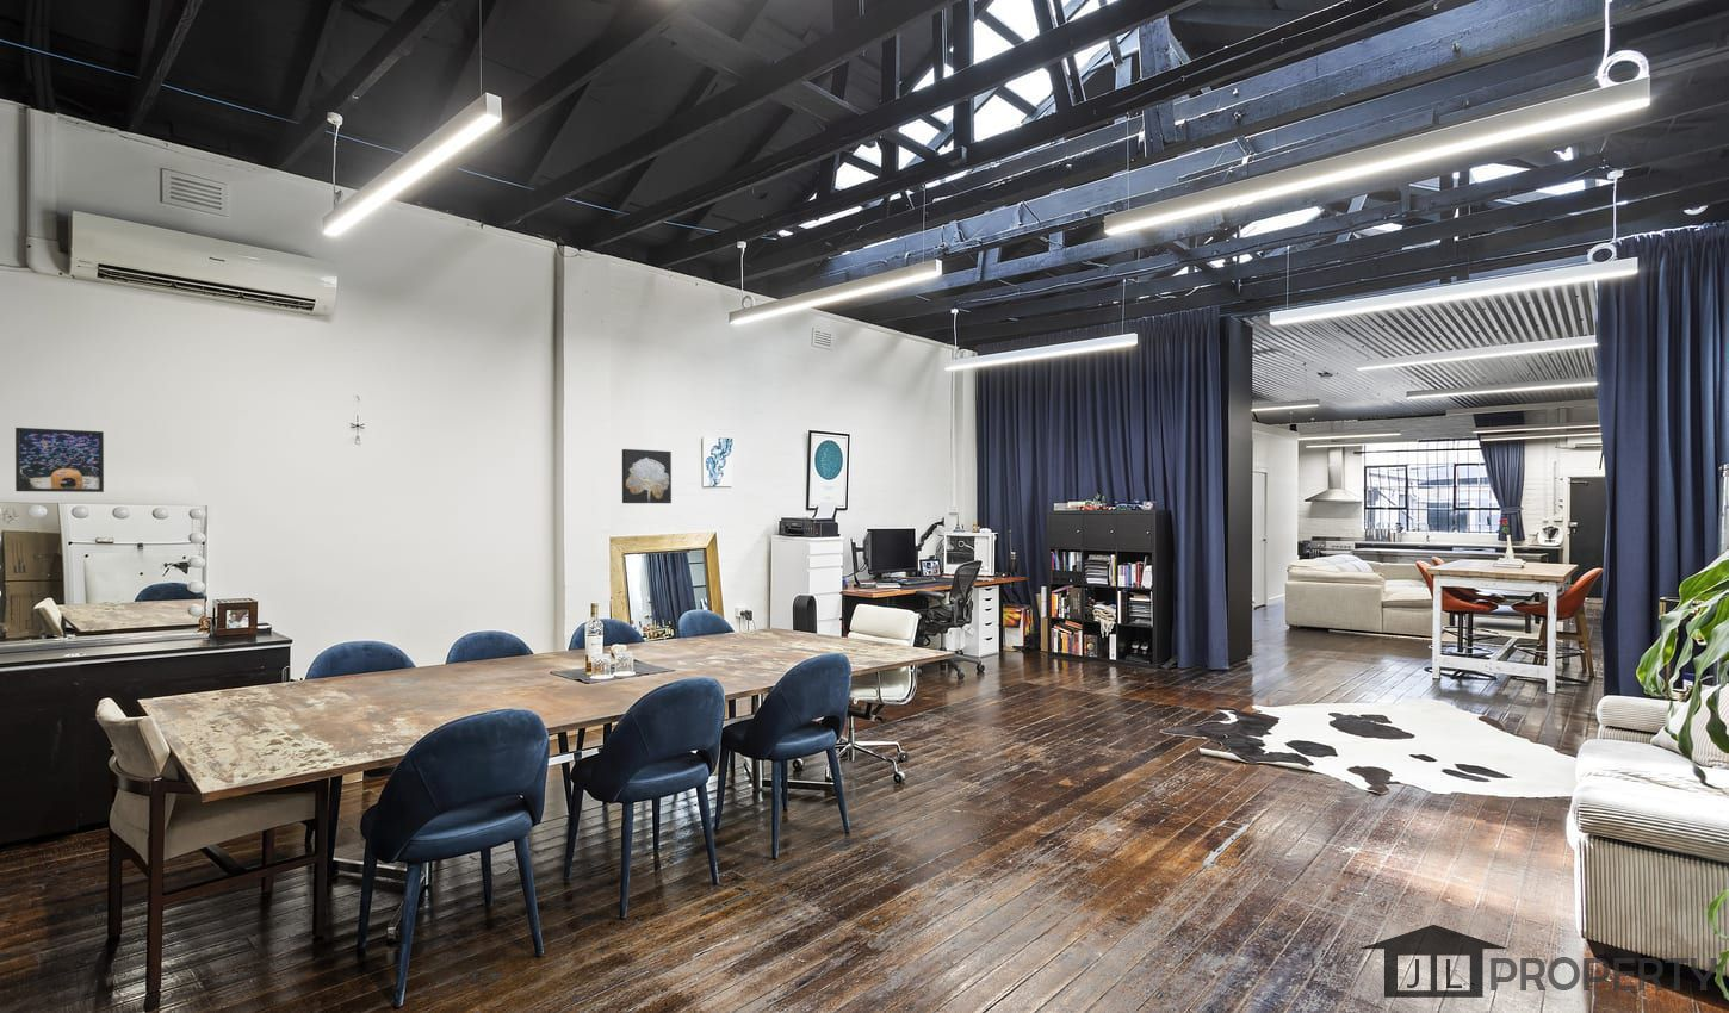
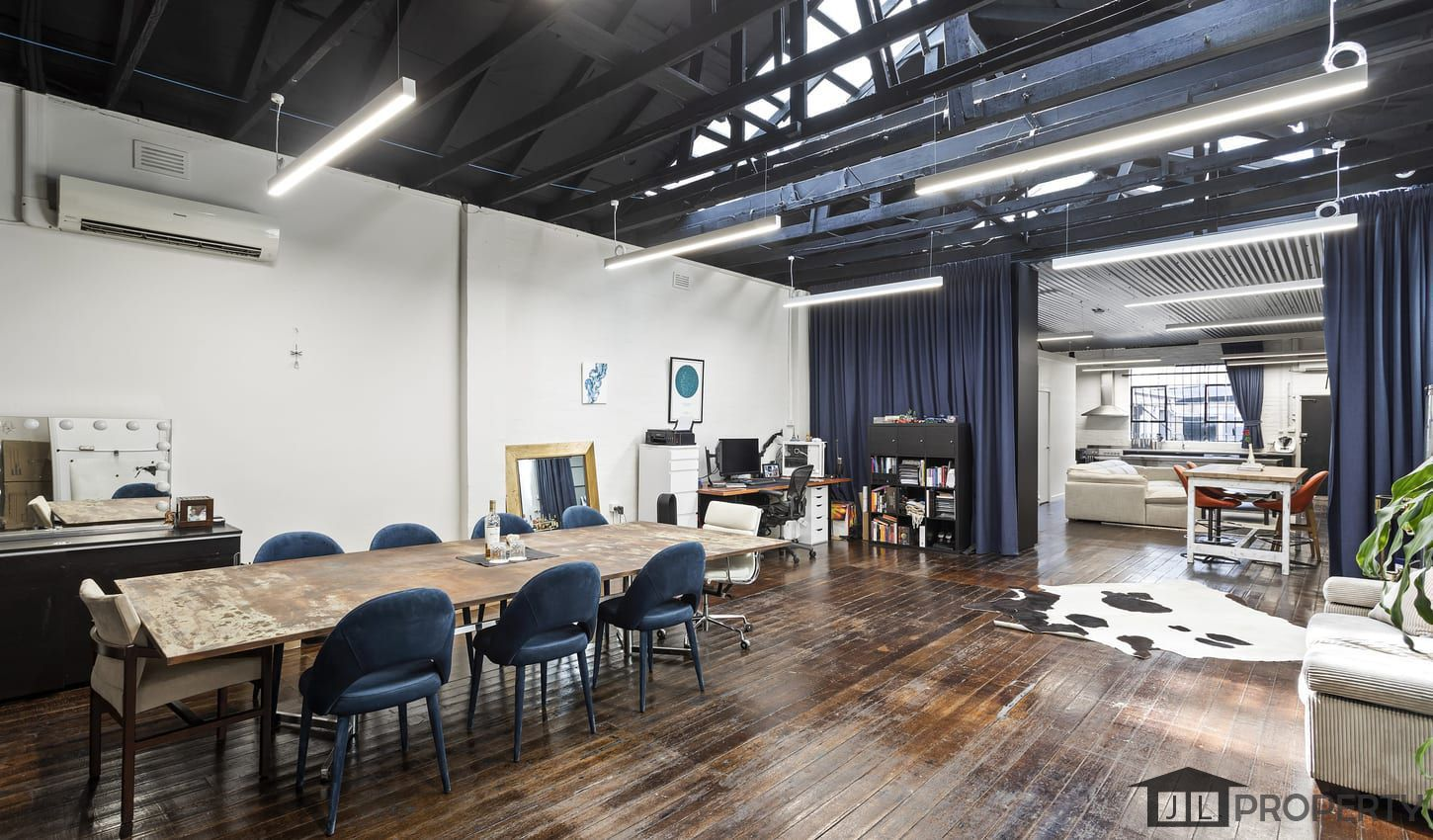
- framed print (59, 459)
- wall art (647, 476)
